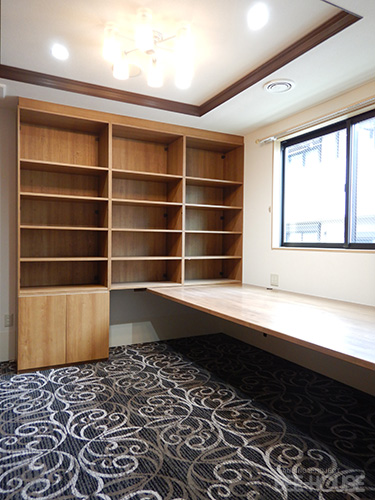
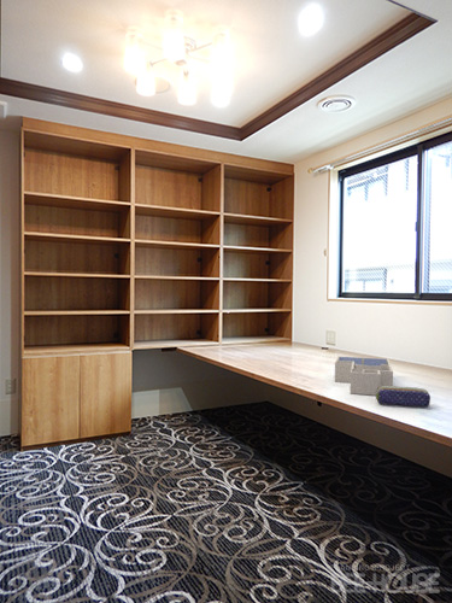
+ pencil case (401, 396)
+ desk organizer (362, 374)
